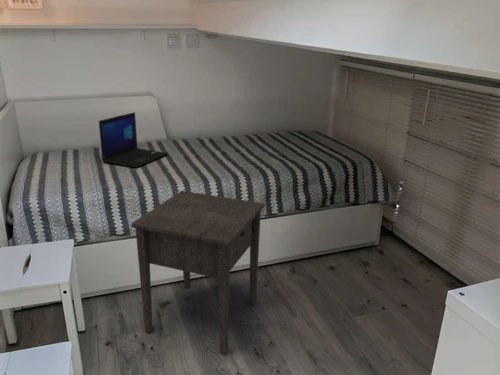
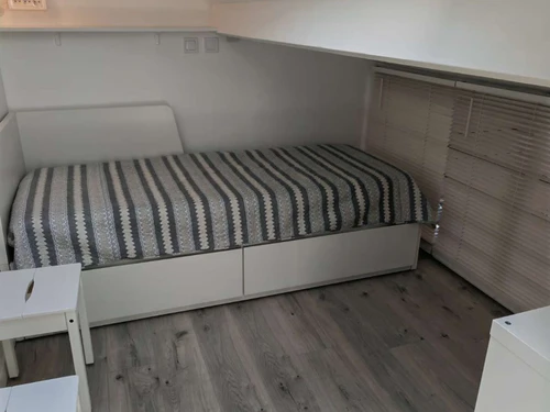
- nightstand (202, 266)
- laptop (135, 138)
